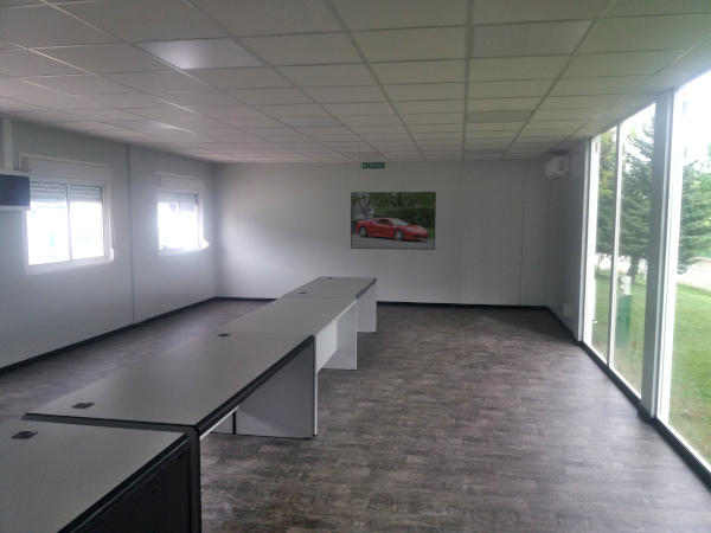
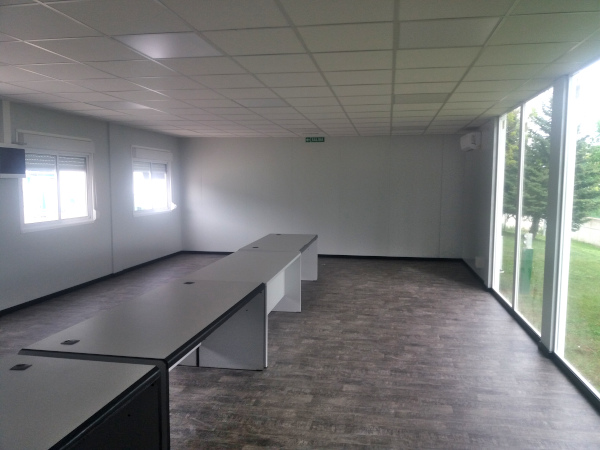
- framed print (392, 220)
